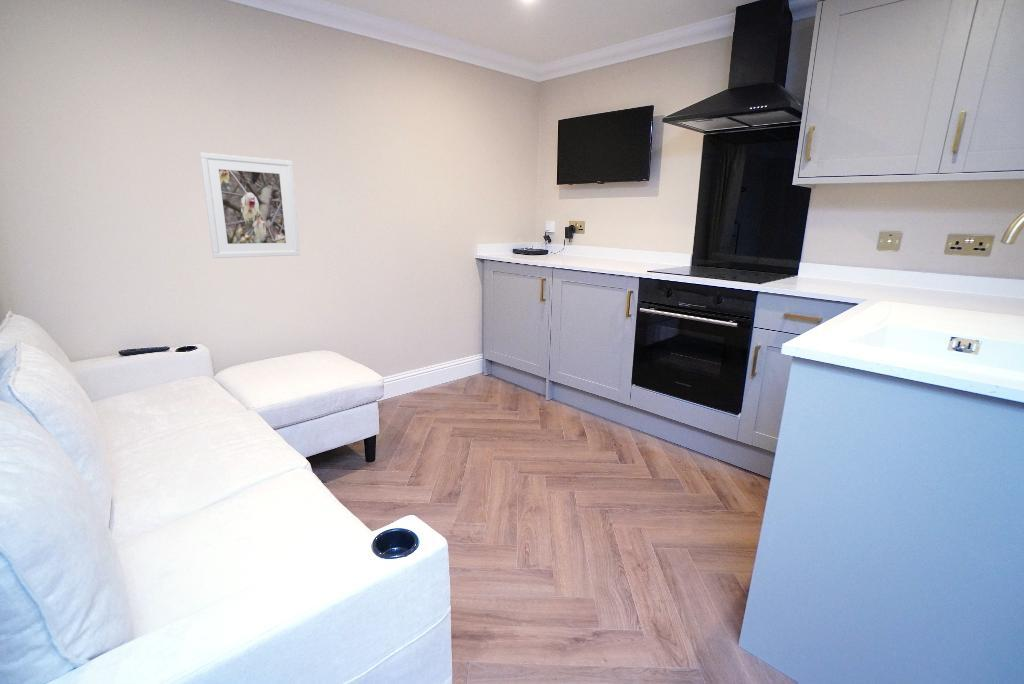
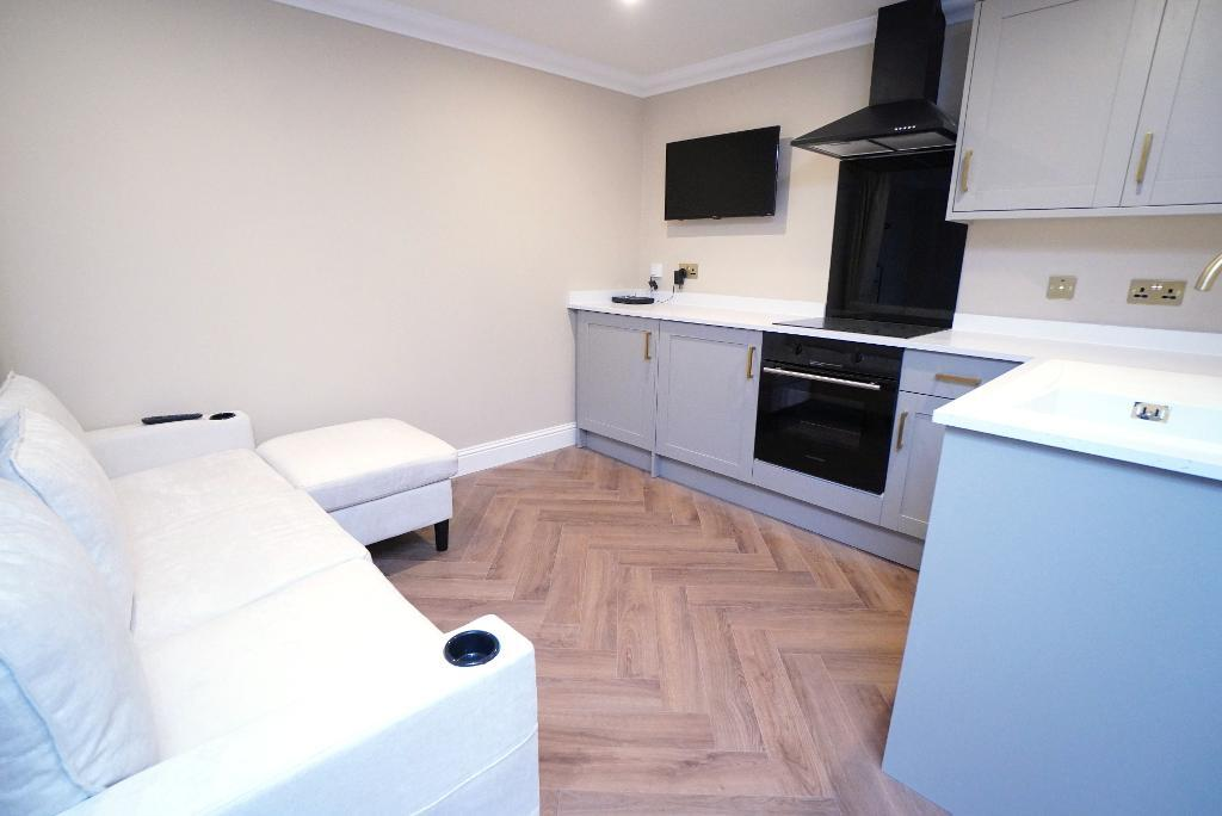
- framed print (253, 208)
